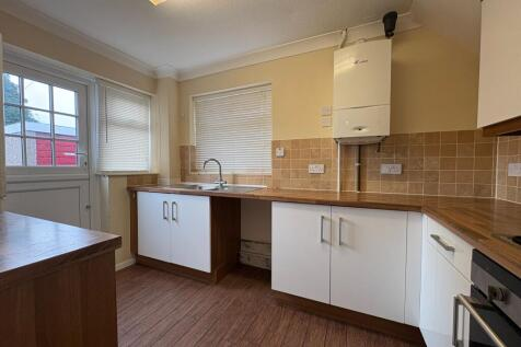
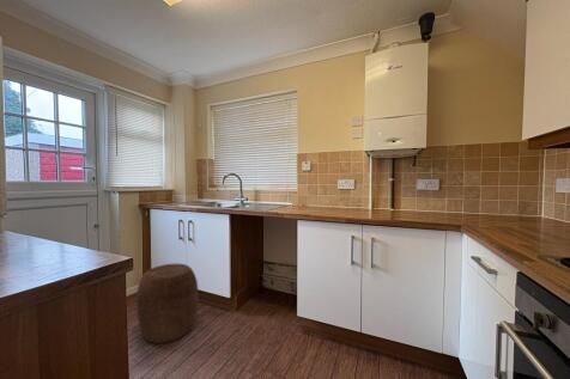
+ stool (169, 298)
